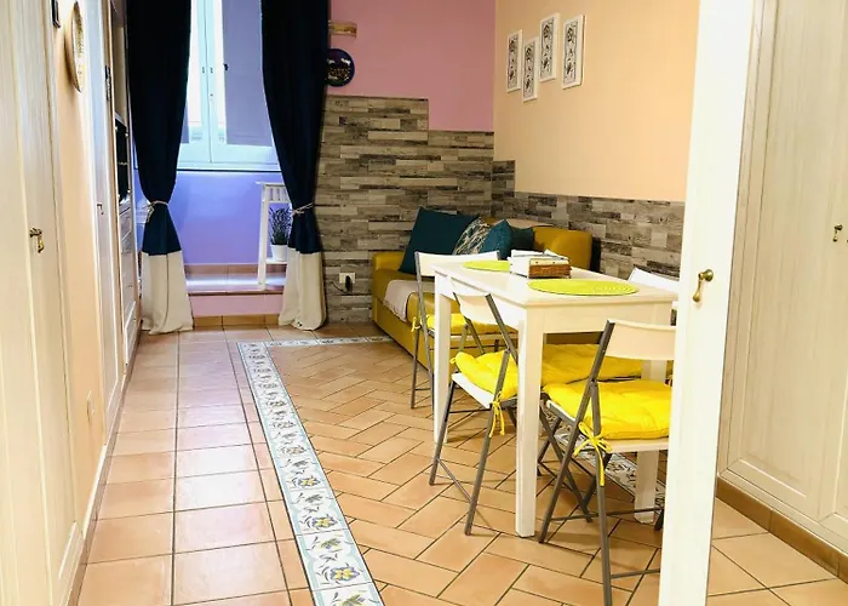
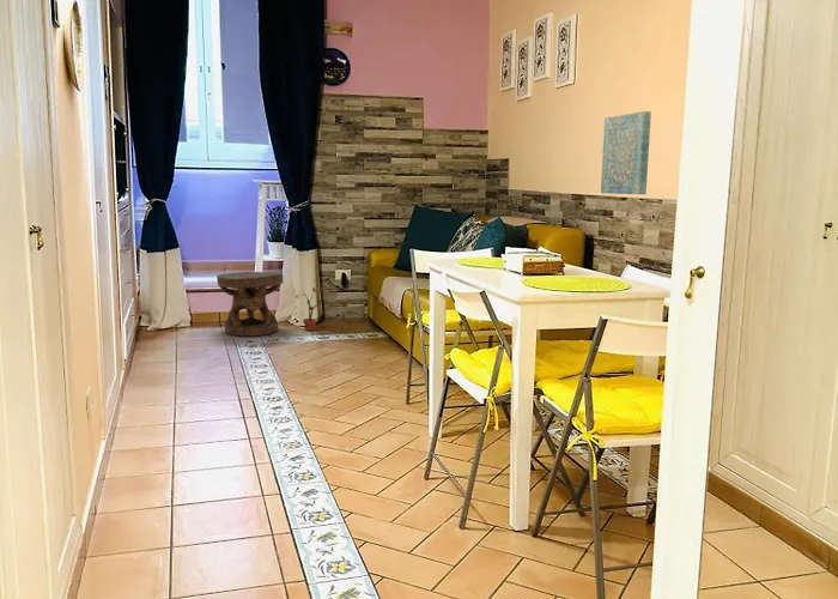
+ wall art (624, 155)
+ carved stool (250, 302)
+ potted plant (315, 305)
